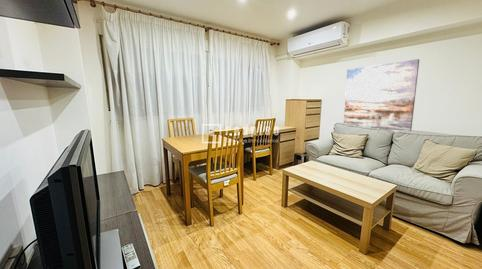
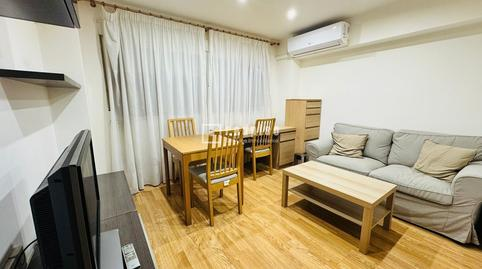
- wall art (376, 97)
